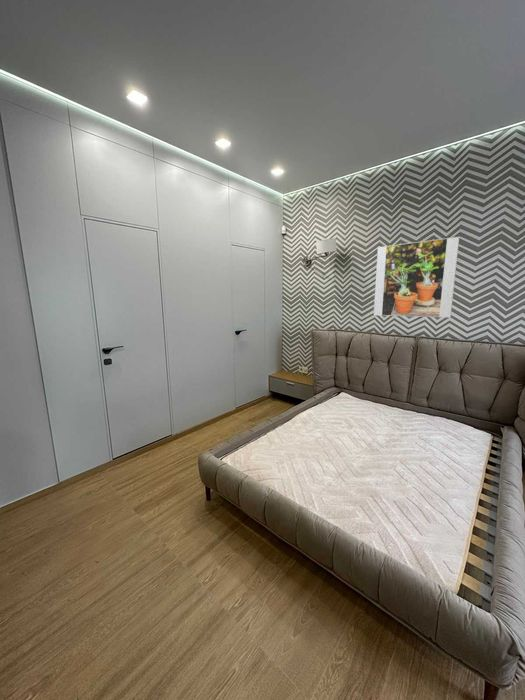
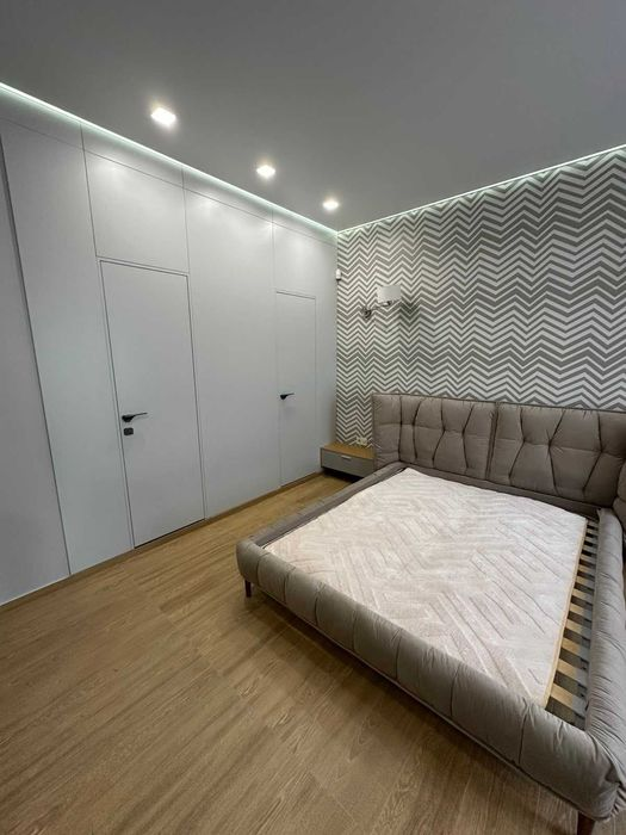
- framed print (412, 280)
